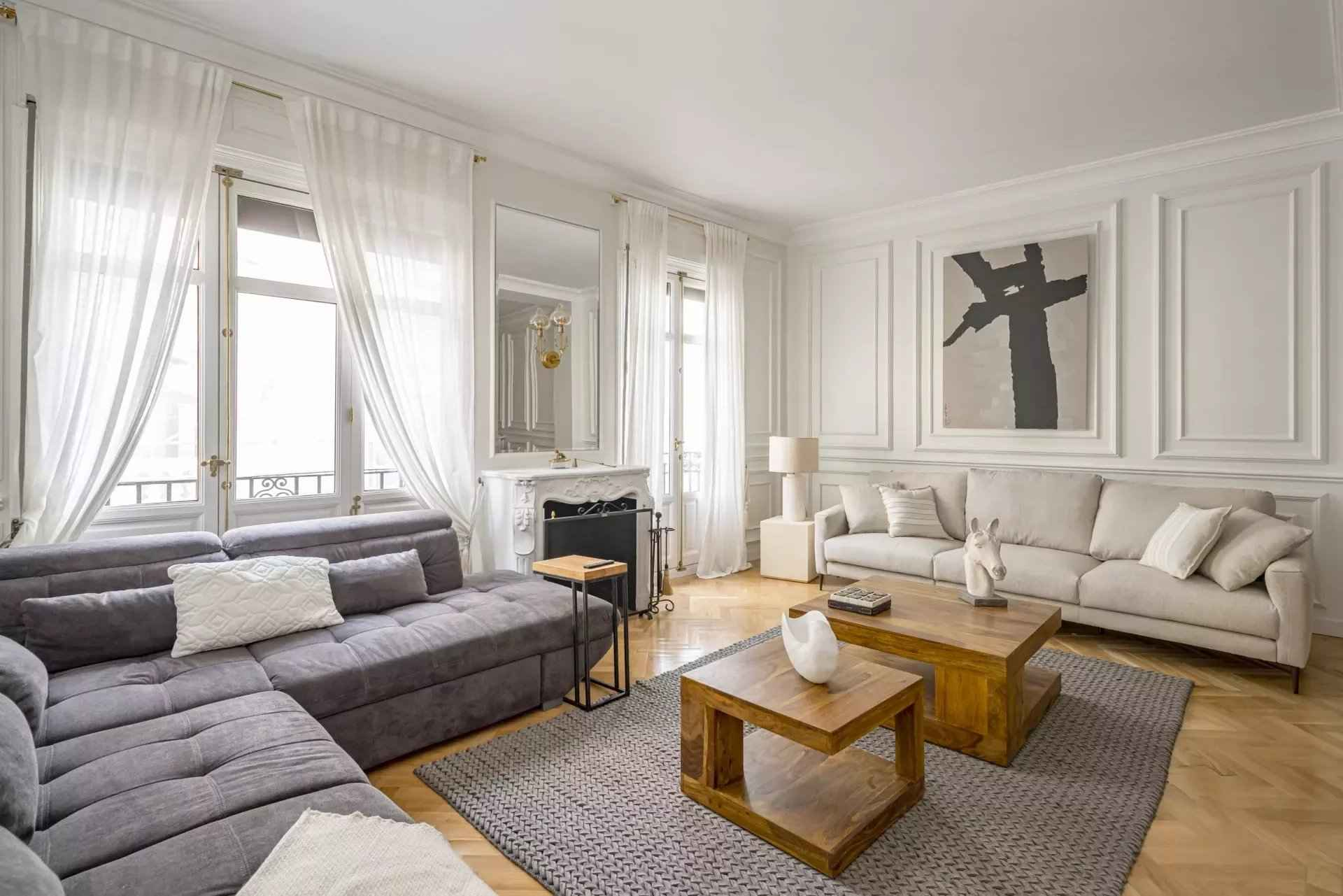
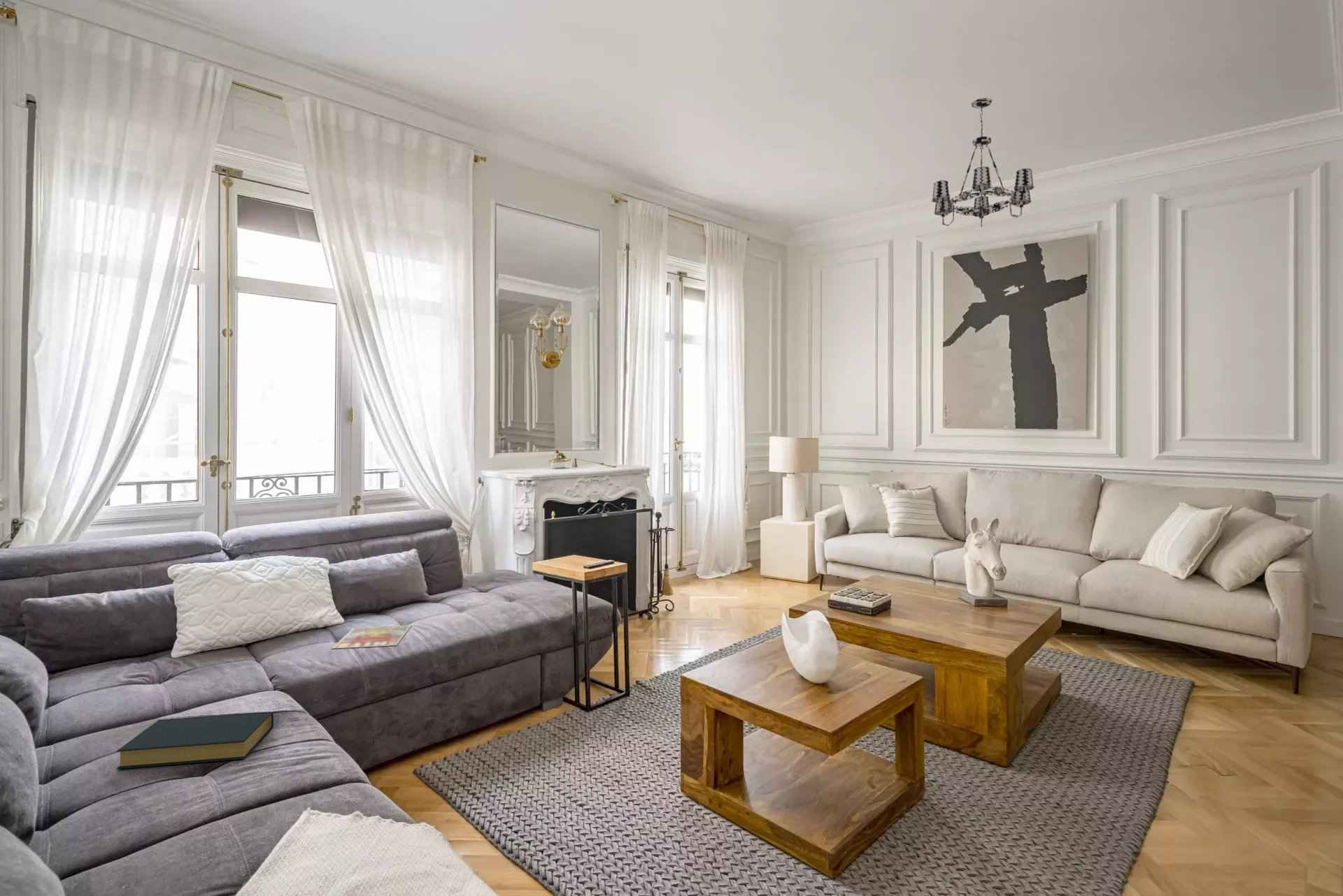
+ magazine (374, 636)
+ hardback book (200, 738)
+ chandelier (981, 159)
